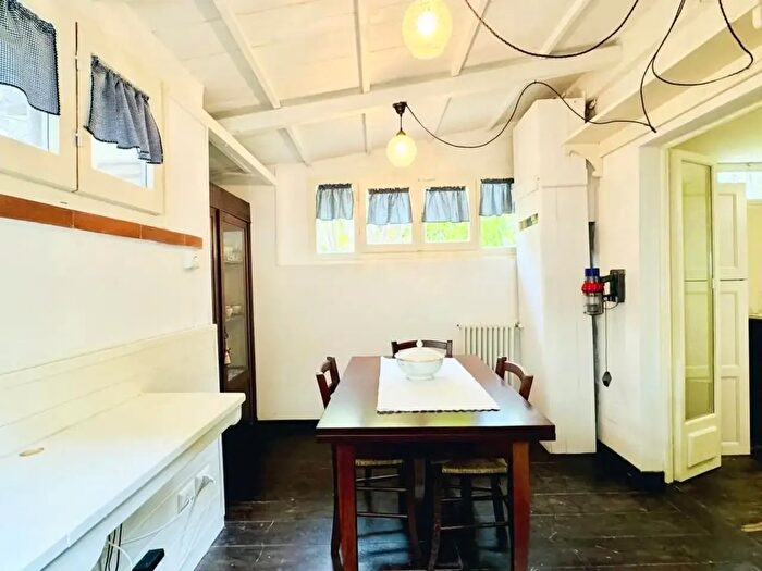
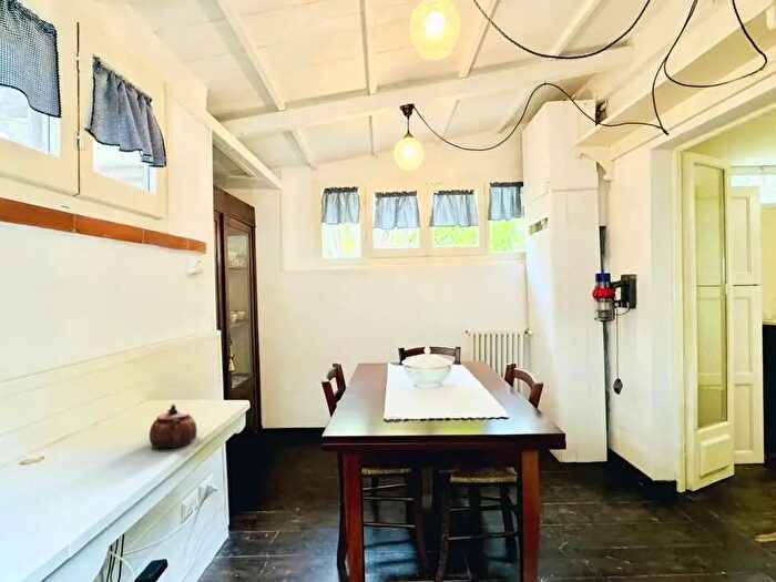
+ teapot (173, 423)
